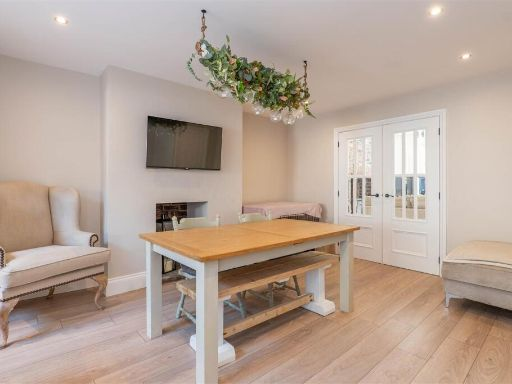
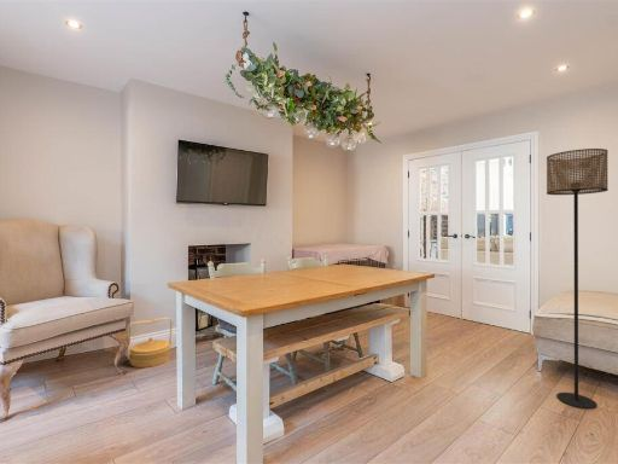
+ basket (150, 340)
+ floor lamp (576, 277)
